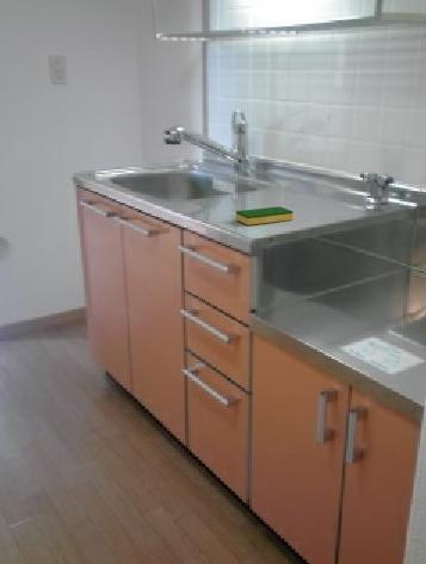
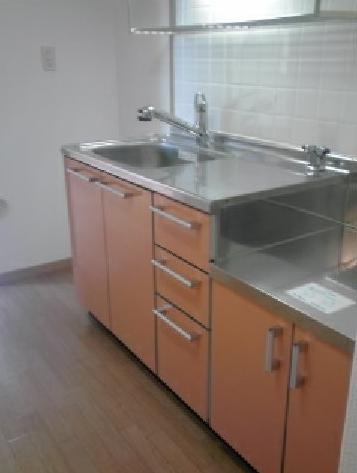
- dish sponge (264, 215)
